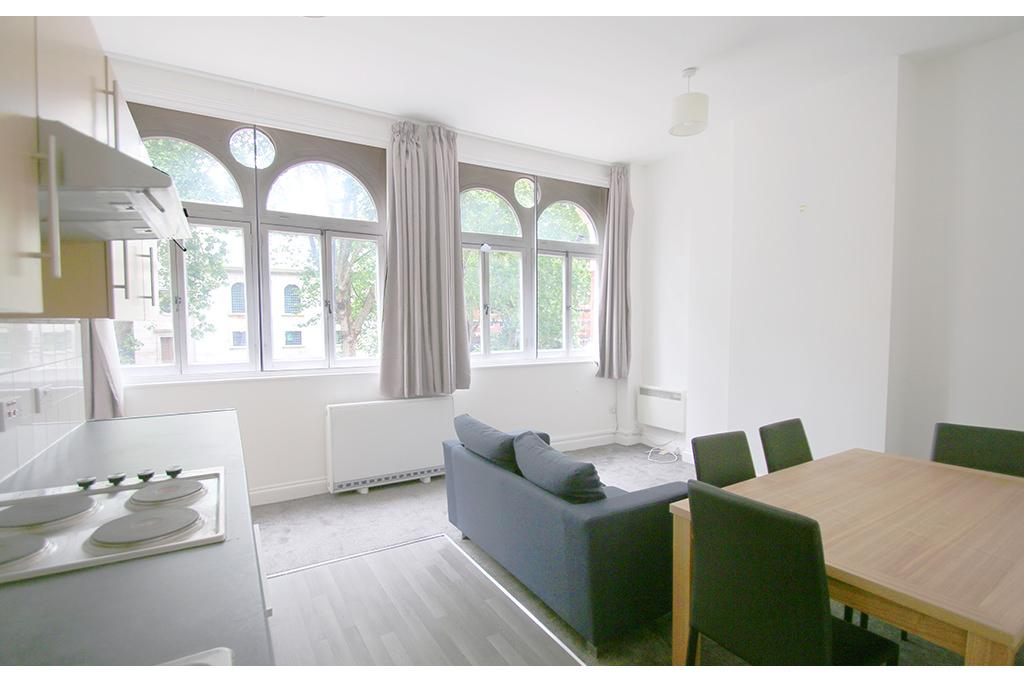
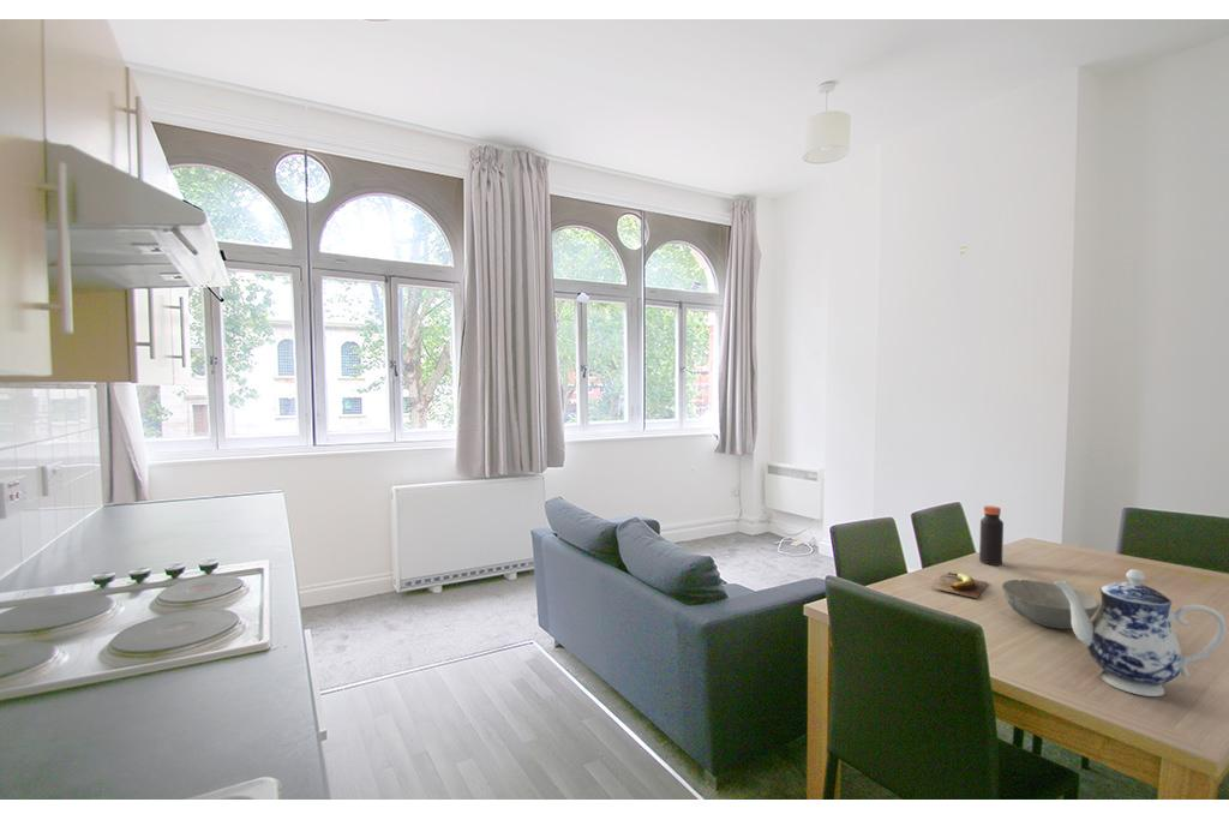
+ bottle (991, 534)
+ banana (959, 581)
+ bowl (1047, 606)
+ teapot (1133, 627)
